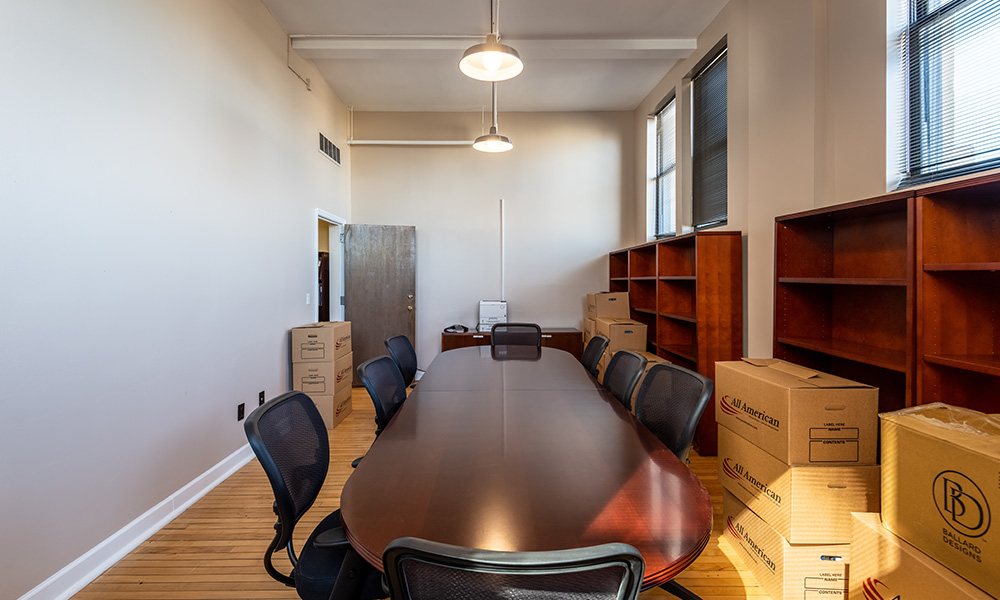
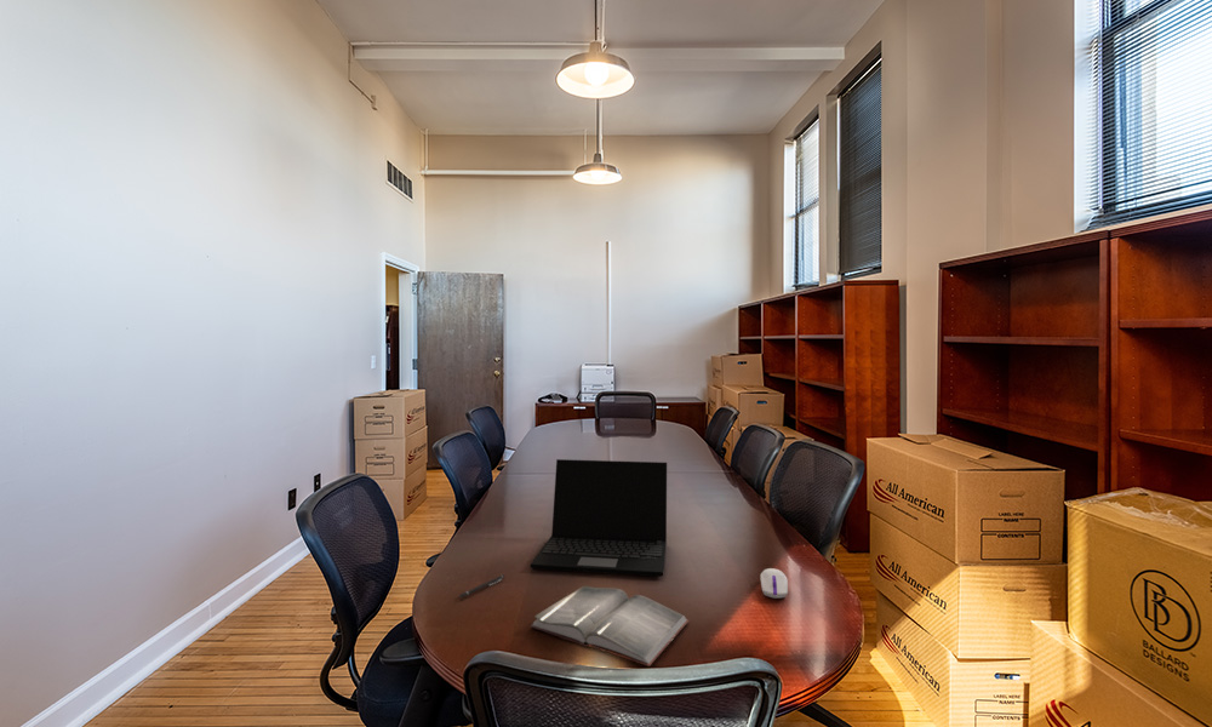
+ hardback book (610, 617)
+ pen (481, 585)
+ computer mouse (773, 580)
+ laptop (604, 510)
